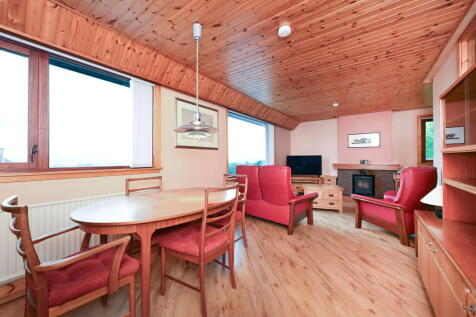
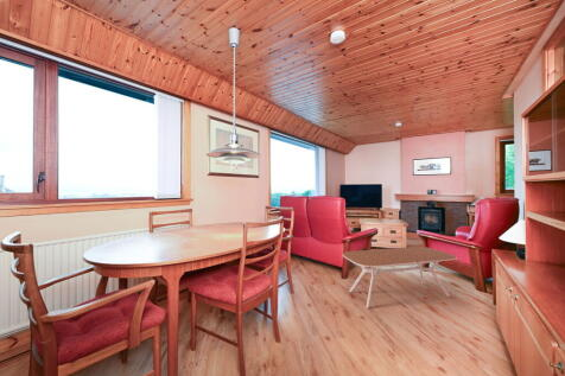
+ coffee table (398, 270)
